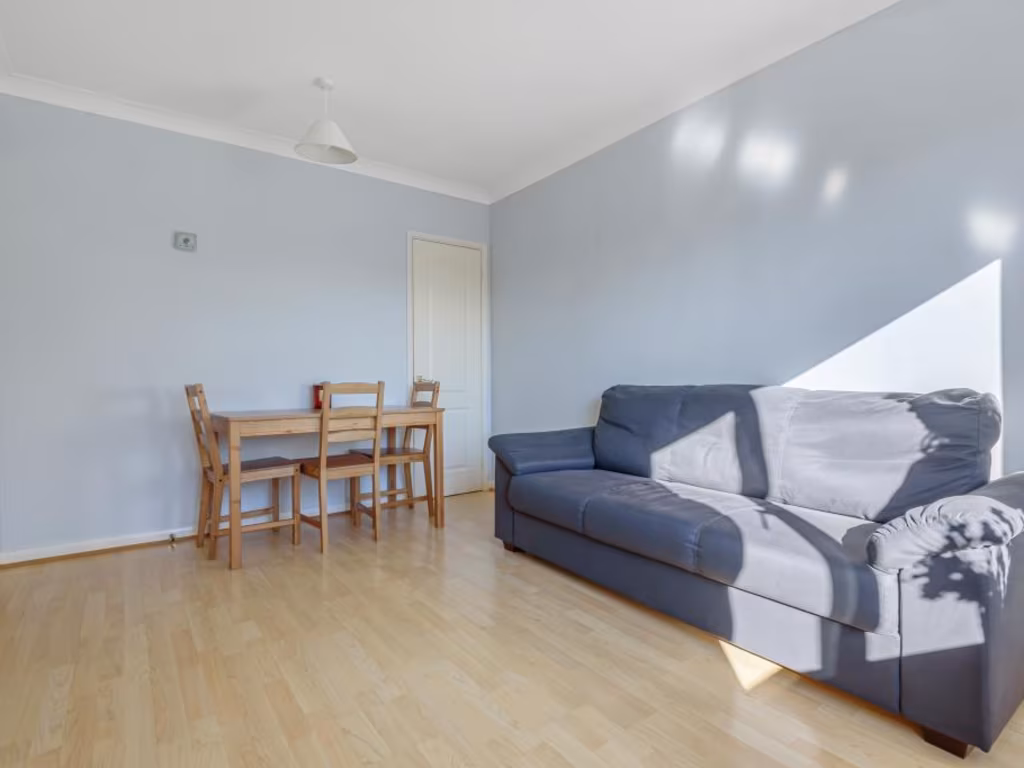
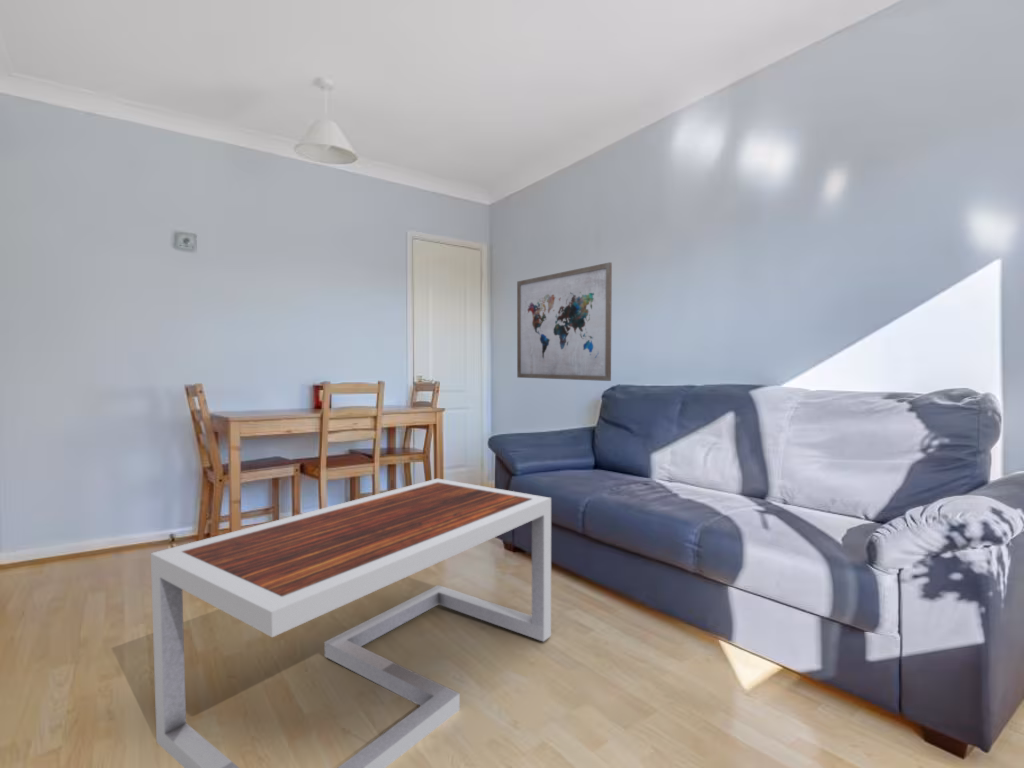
+ coffee table (389, 609)
+ wall art (559, 326)
